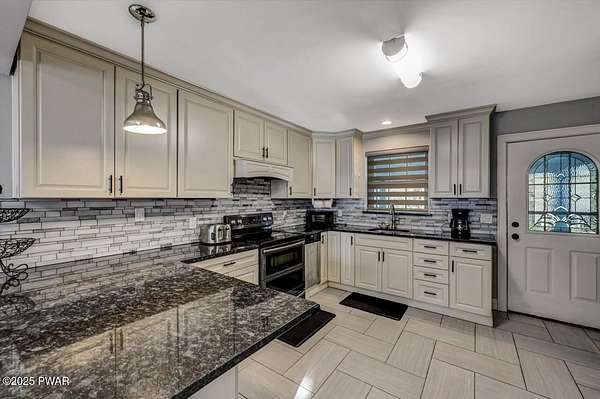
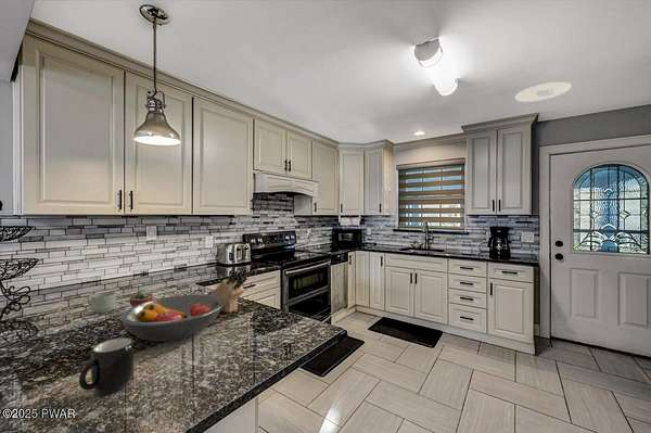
+ mug (106, 302)
+ potted succulent (141, 302)
+ knife block (225, 288)
+ fruit bowl (176, 316)
+ mug (106, 368)
+ recessed light (541, 90)
